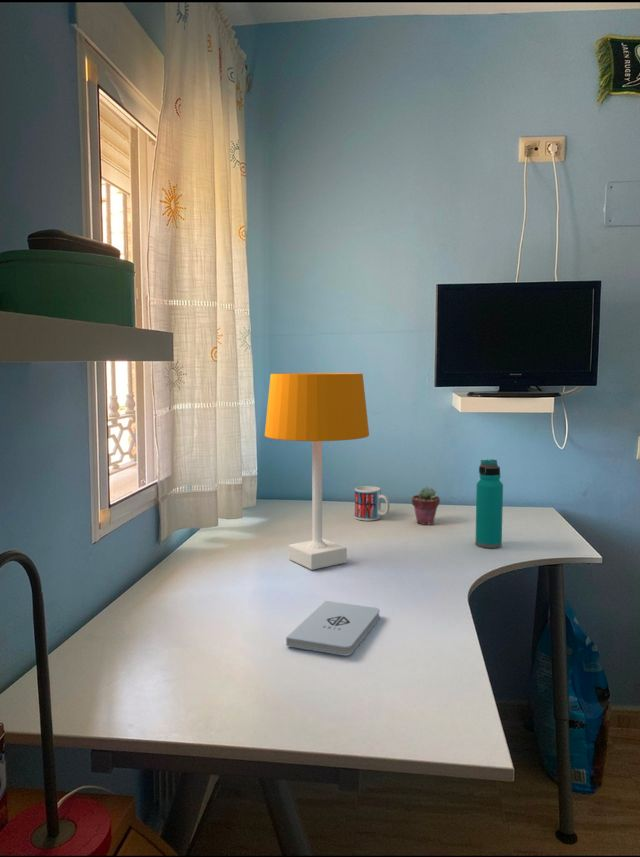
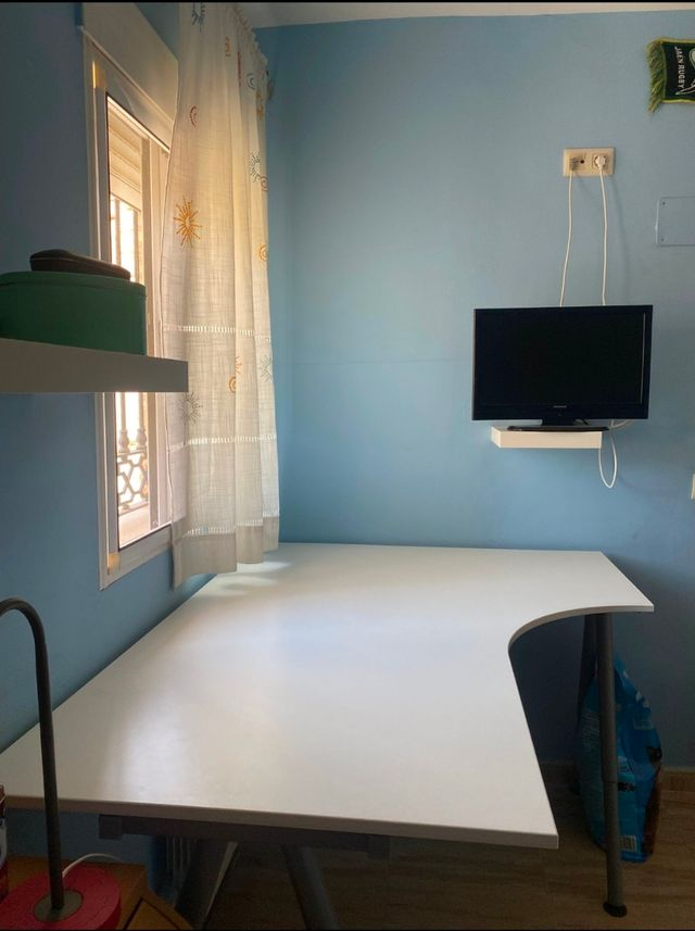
- notepad (336, 626)
- water bottle (489, 502)
- desk lamp (317, 468)
- mug (372, 503)
- potted succulent (425, 504)
